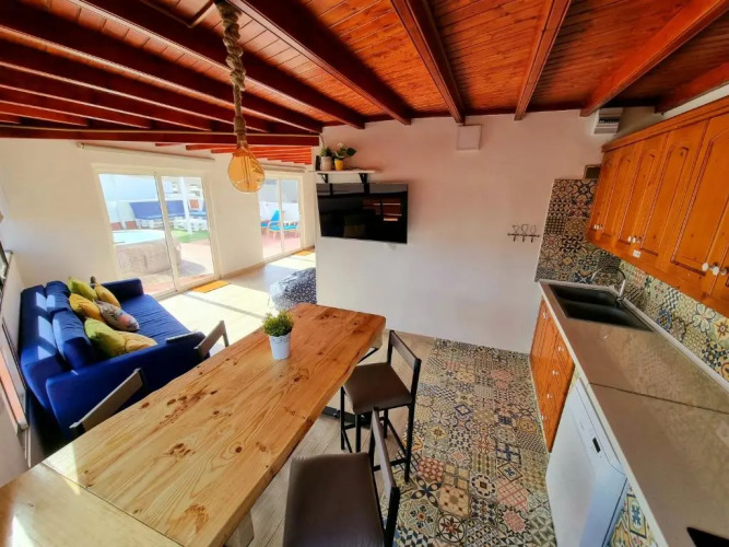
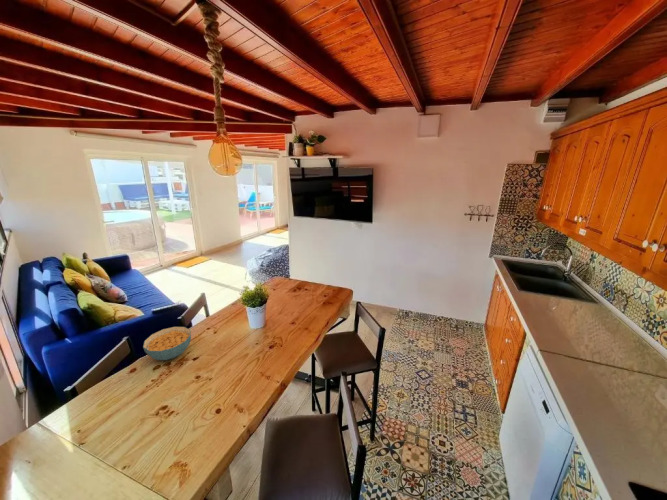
+ cereal bowl (169, 346)
